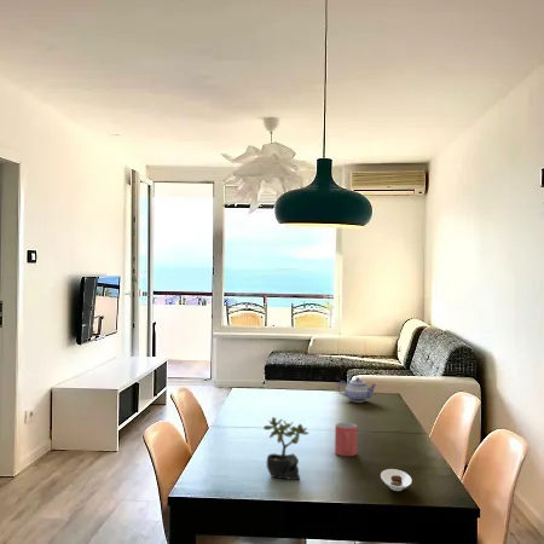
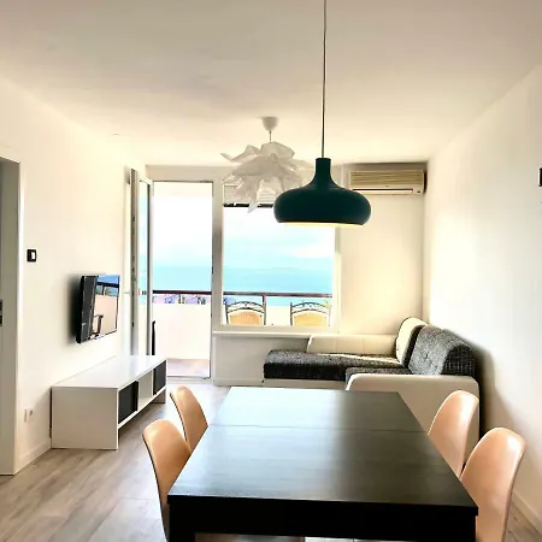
- succulent plant (284, 447)
- teapot (357, 388)
- mug (346, 440)
- saucer (395, 480)
